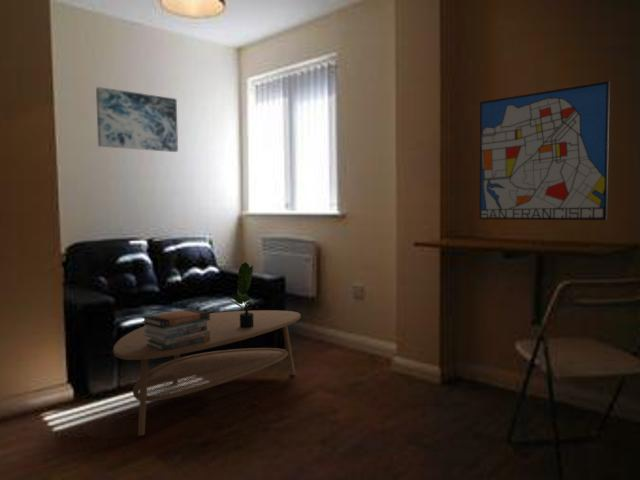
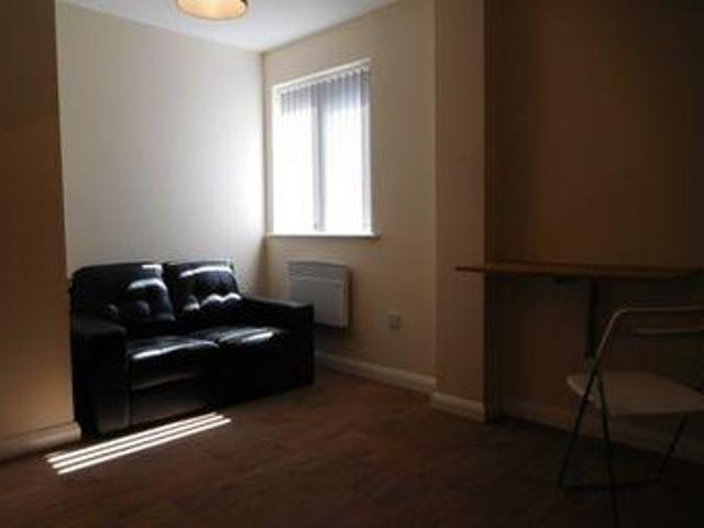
- potted plant (243, 294)
- wall art (139, 121)
- wall art (538, 156)
- coffee table (206, 360)
- book stack (176, 328)
